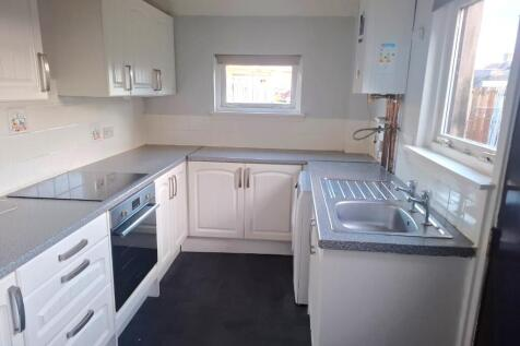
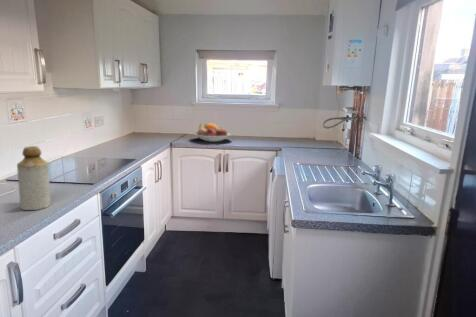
+ bottle (33, 176)
+ fruit bowl (212, 132)
